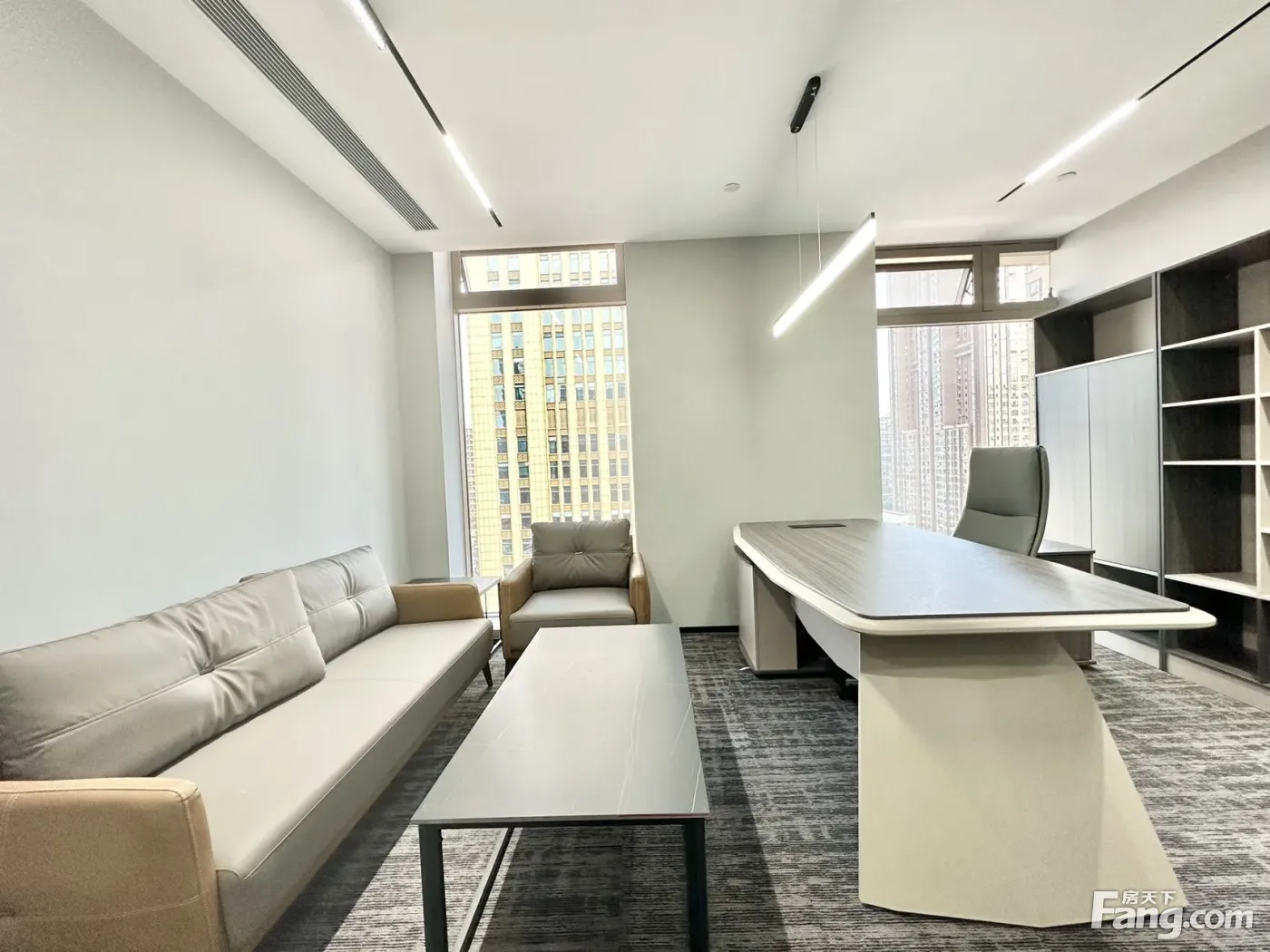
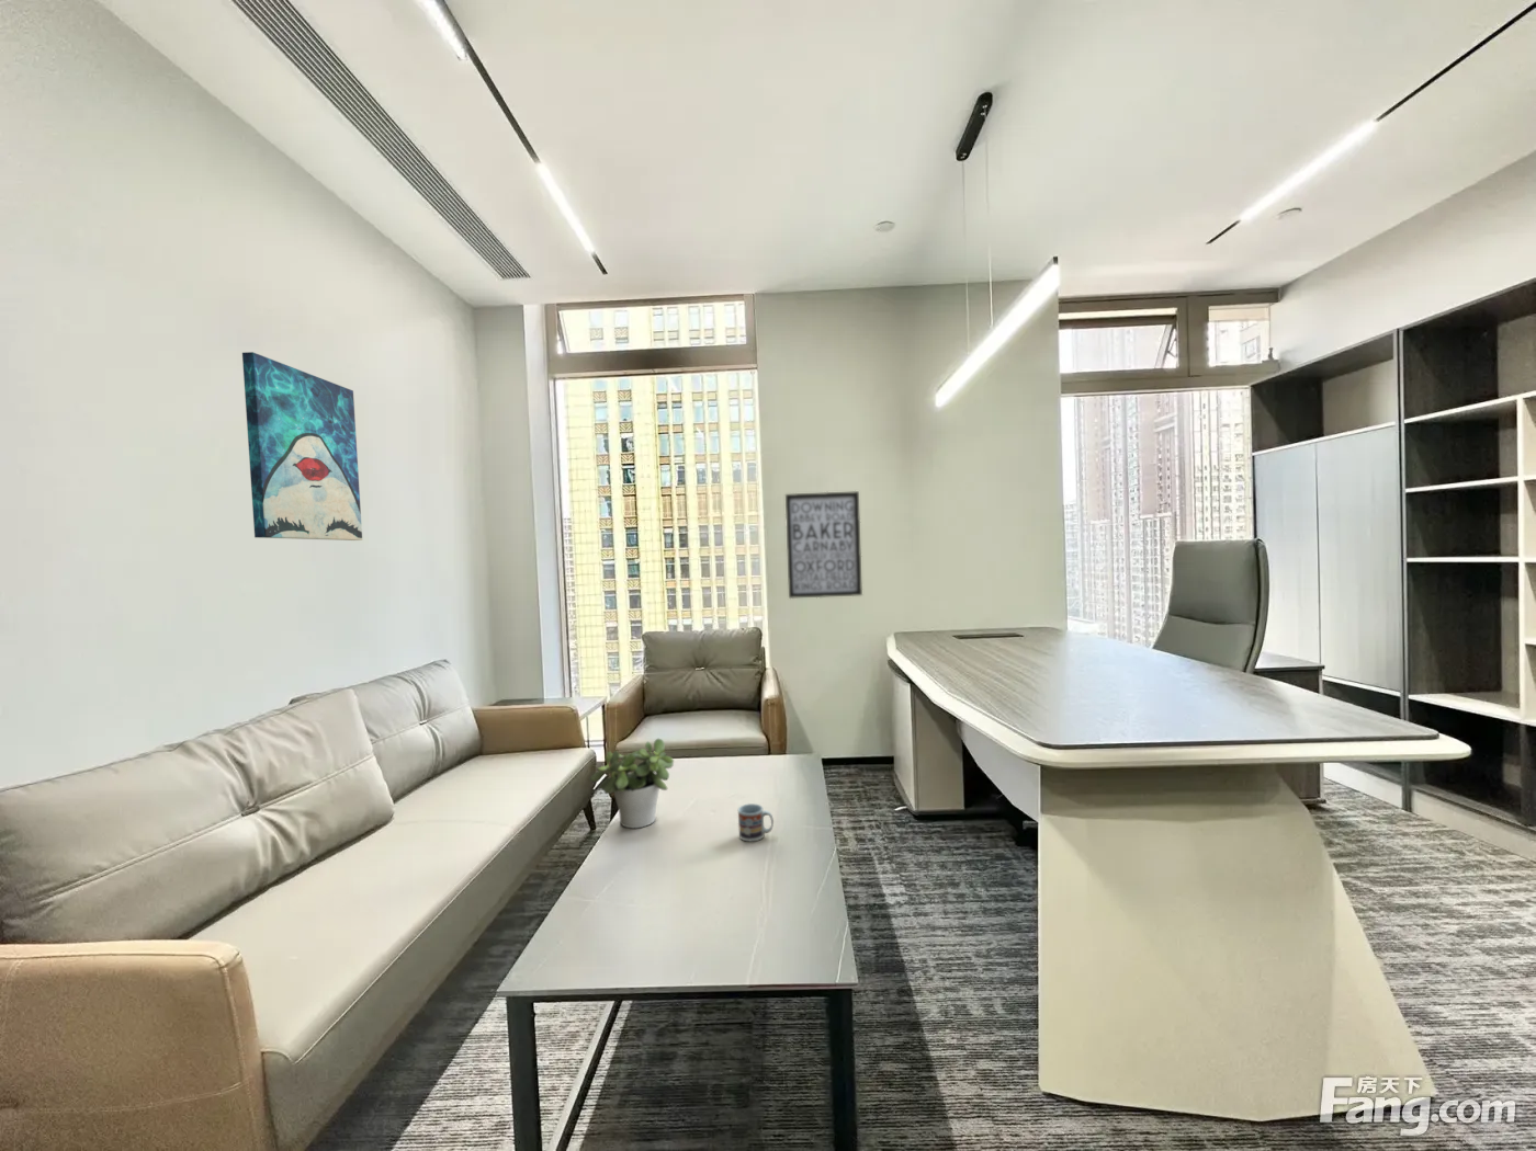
+ wall art (308, 456)
+ cup (756, 822)
+ potted plant (636, 785)
+ wall art (822, 545)
